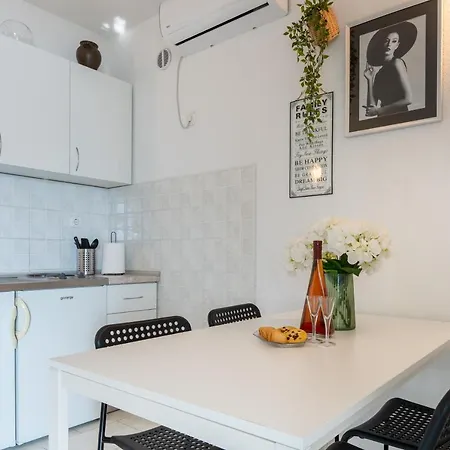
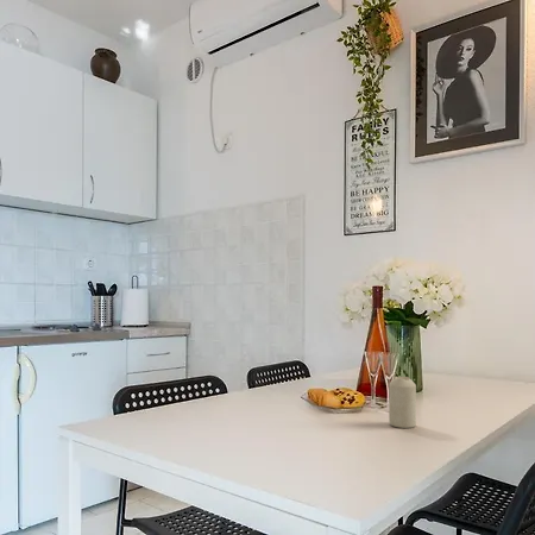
+ candle (402, 401)
